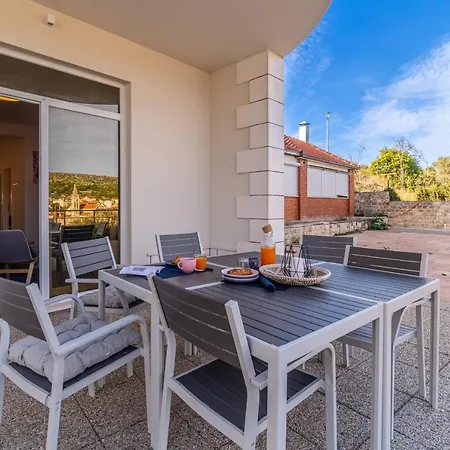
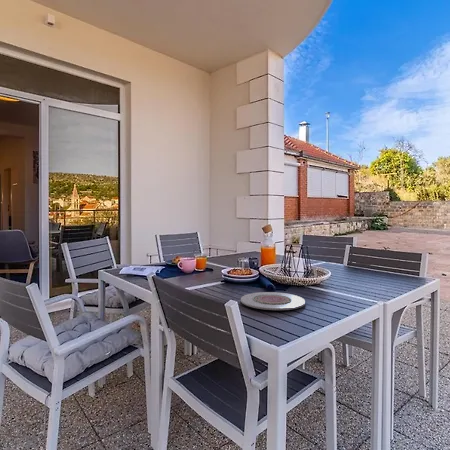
+ plate (272, 299)
